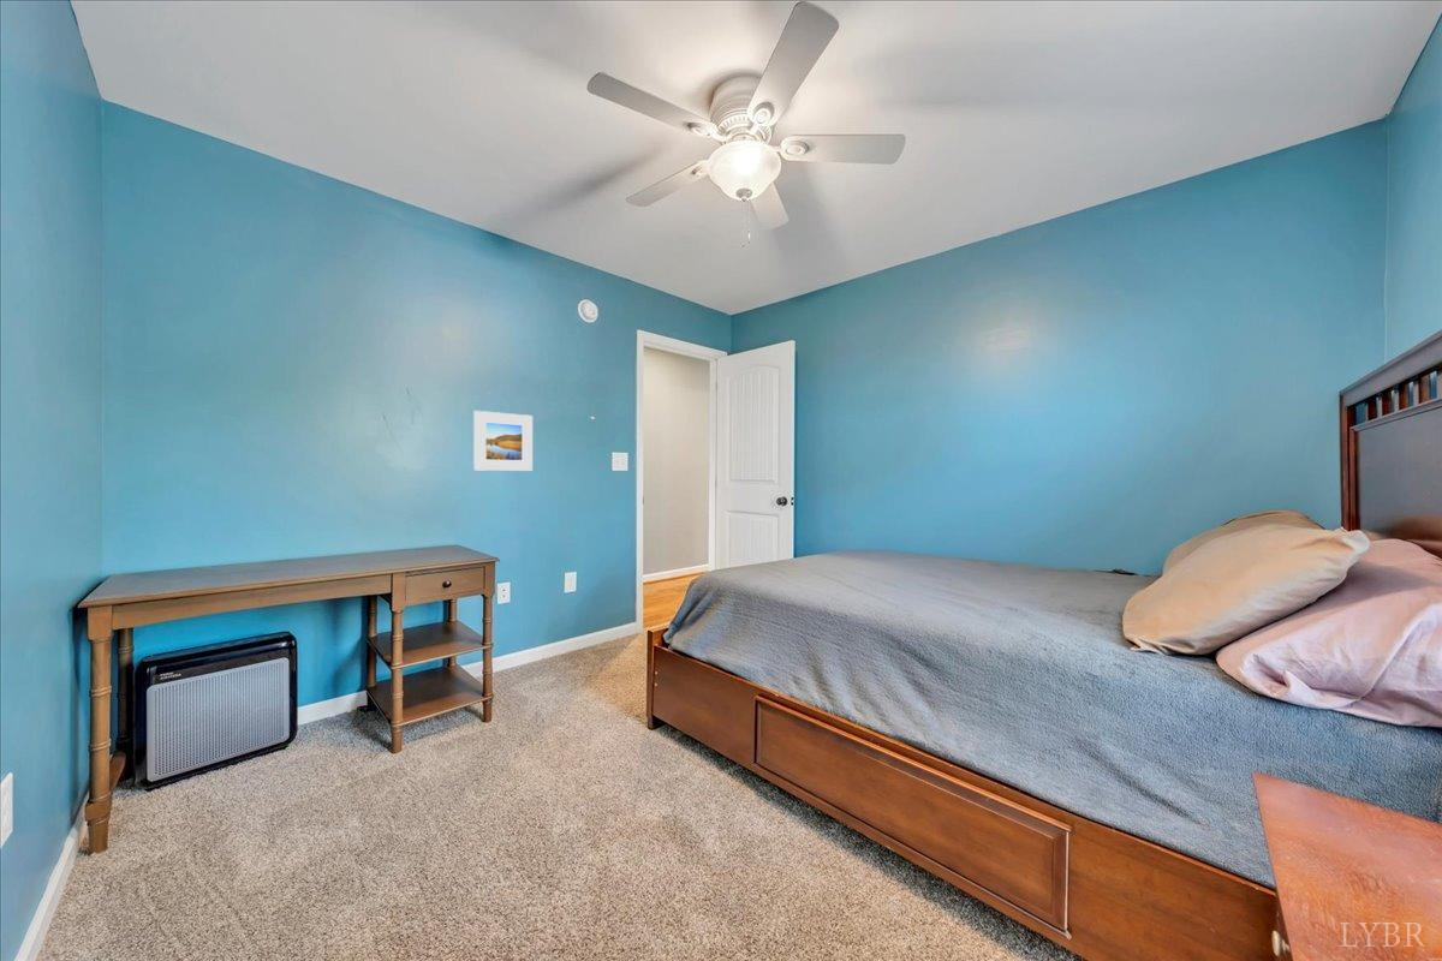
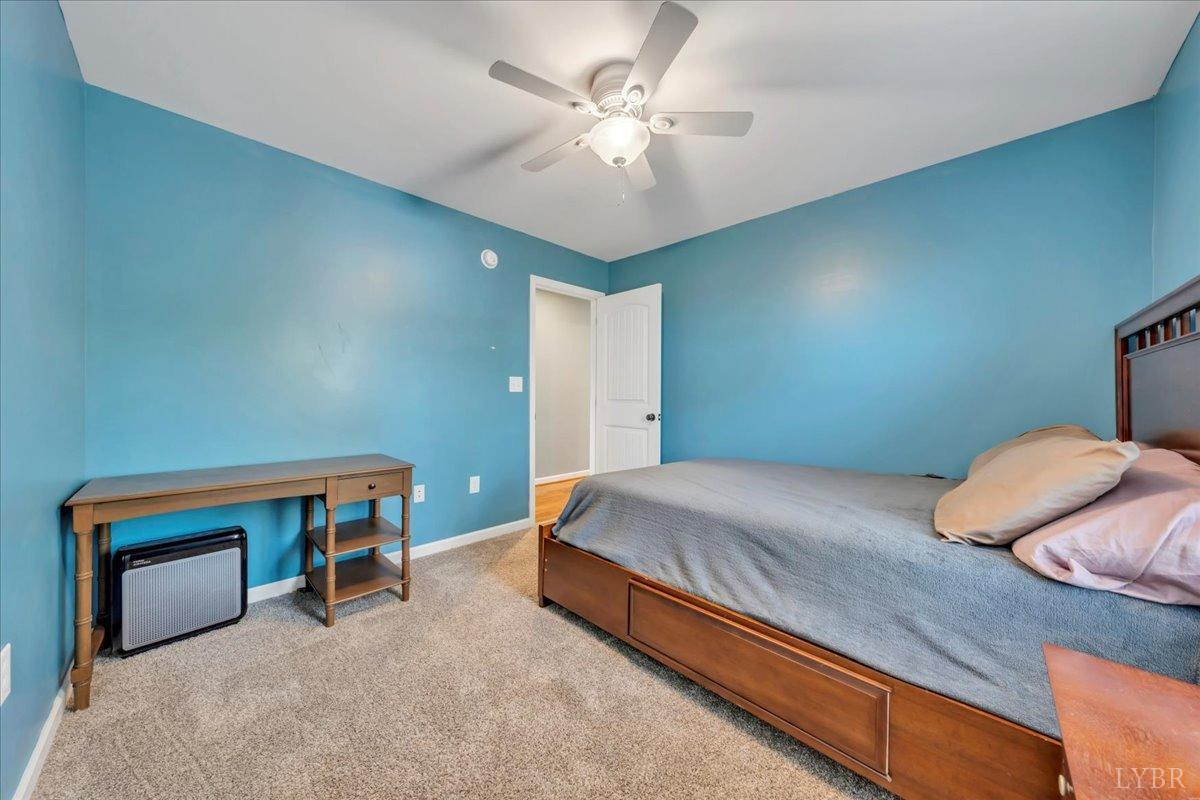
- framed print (503, 441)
